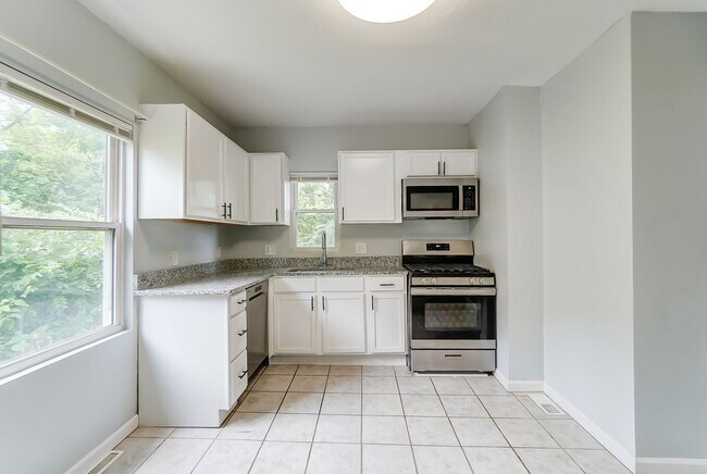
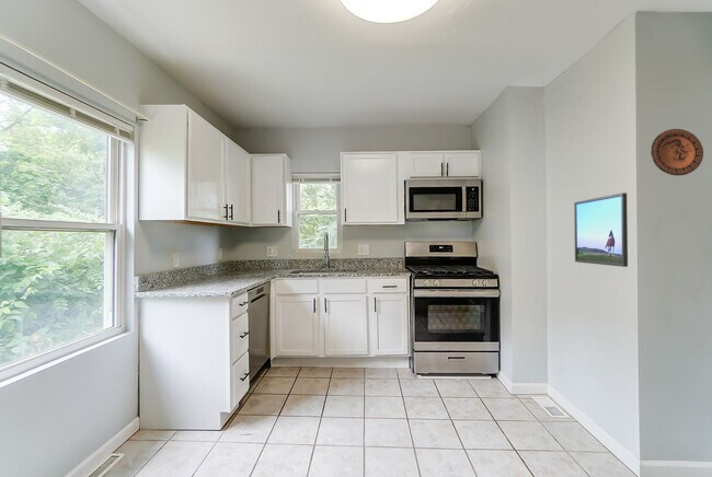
+ decorative plate (676, 152)
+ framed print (598, 231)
